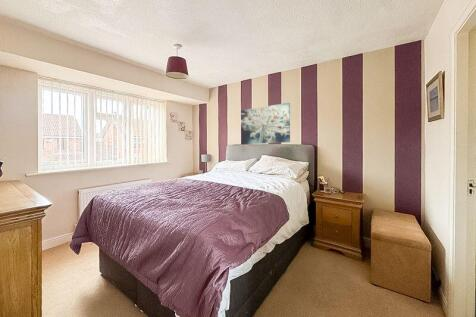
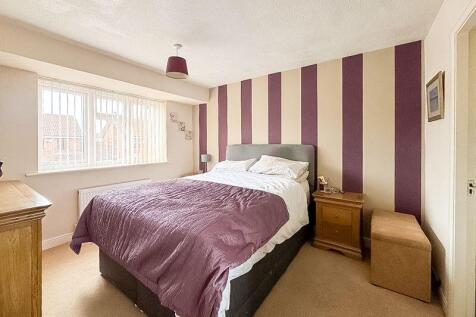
- wall art (263, 125)
